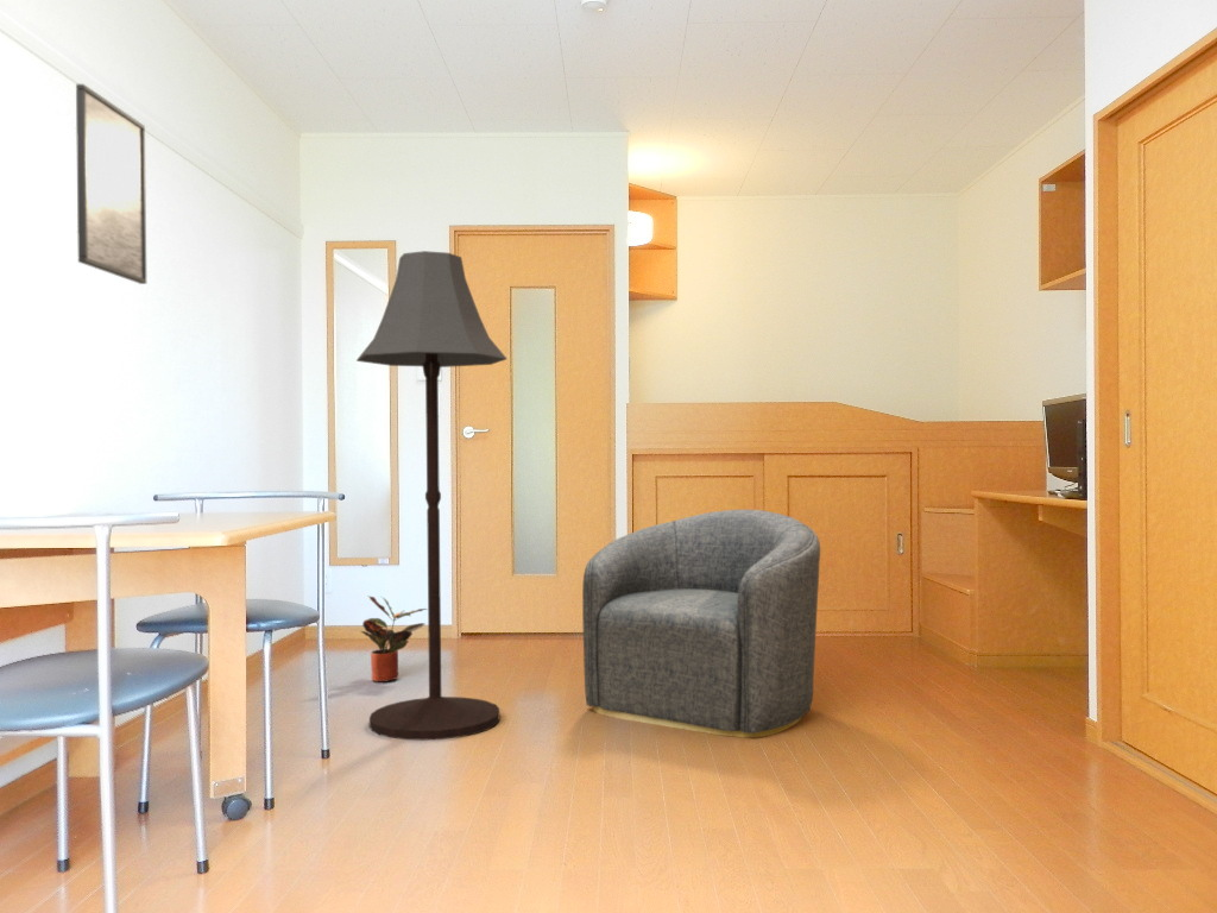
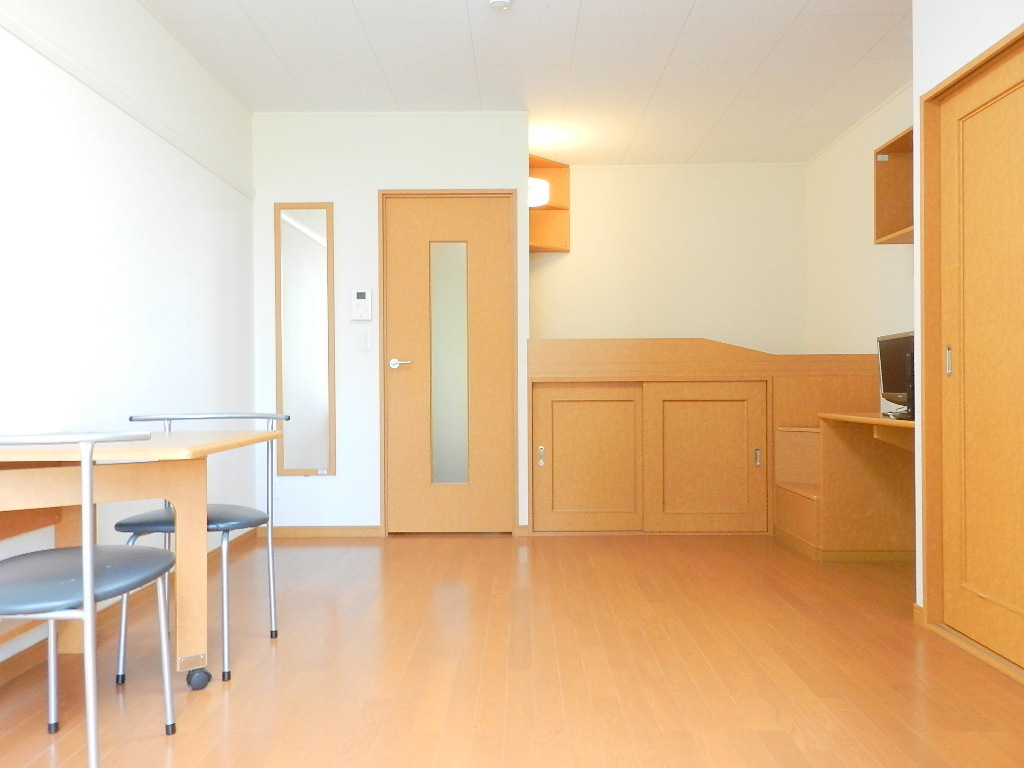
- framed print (113, 189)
- floor lamp (433, 489)
- armchair (710, 609)
- potted plant (393, 635)
